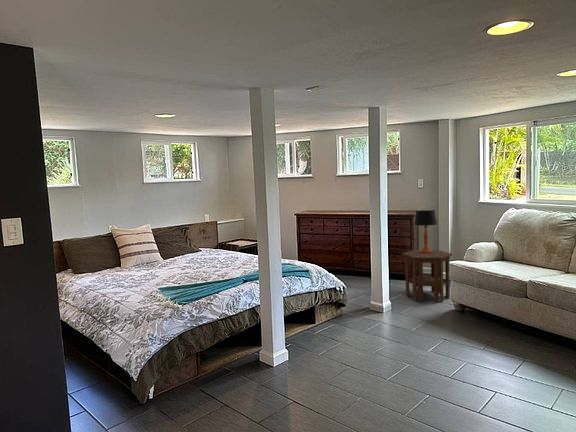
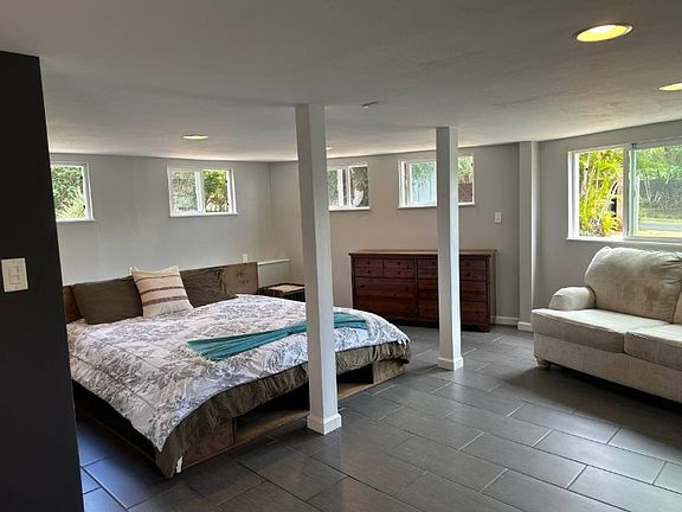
- side table (427, 276)
- table lamp (425, 230)
